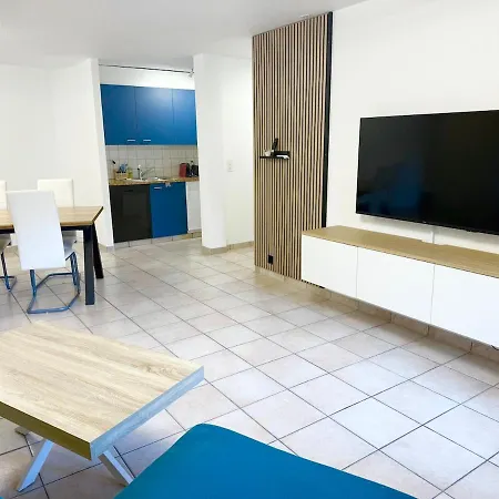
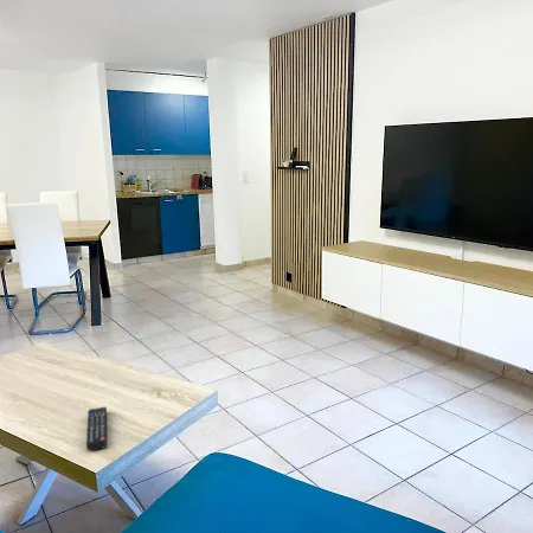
+ remote control (97, 426)
